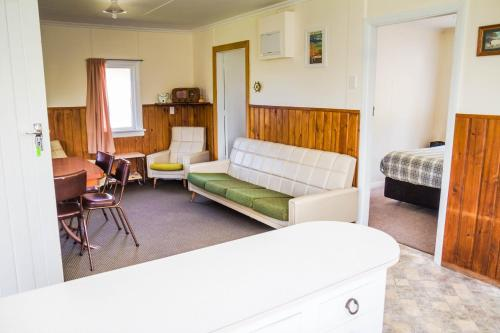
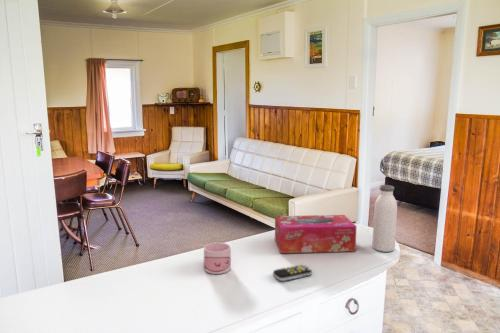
+ tissue box (313, 233)
+ remote control (292, 272)
+ mug (216, 256)
+ water bottle (385, 217)
